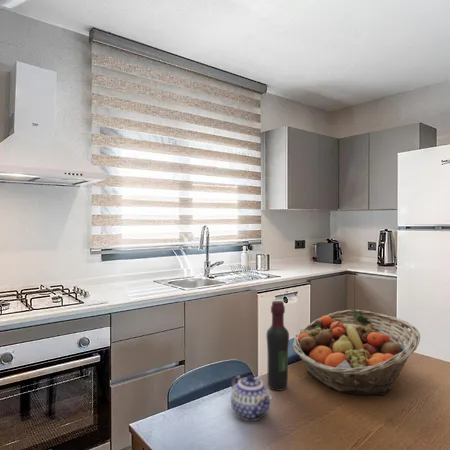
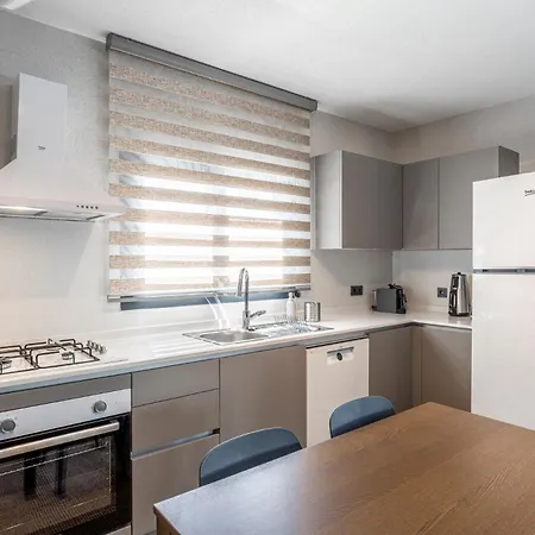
- wine bottle (277, 344)
- teapot (250, 394)
- fruit basket (351, 347)
